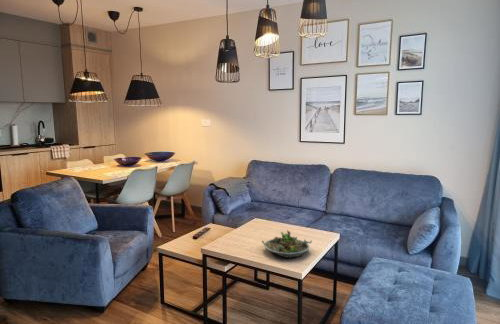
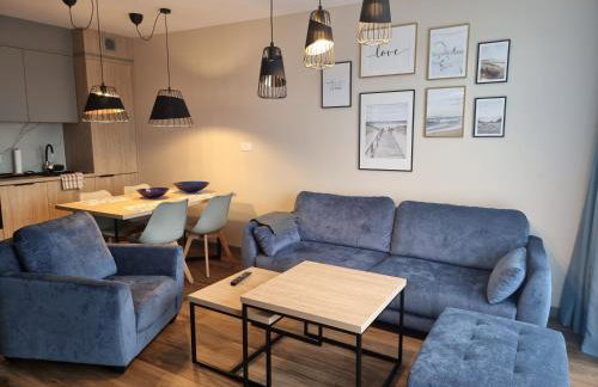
- succulent planter (286, 241)
